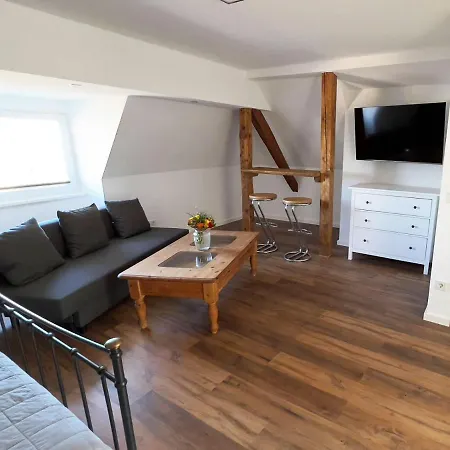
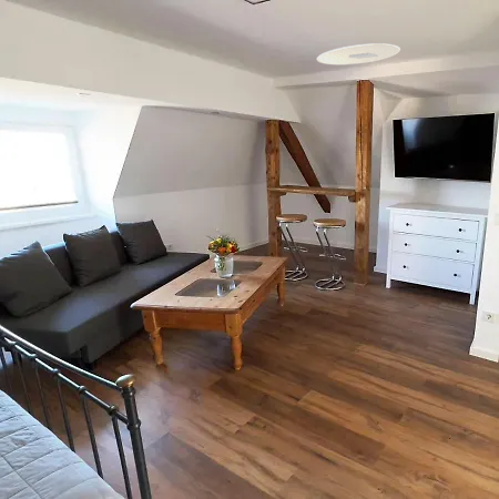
+ ceiling light (357, 51)
